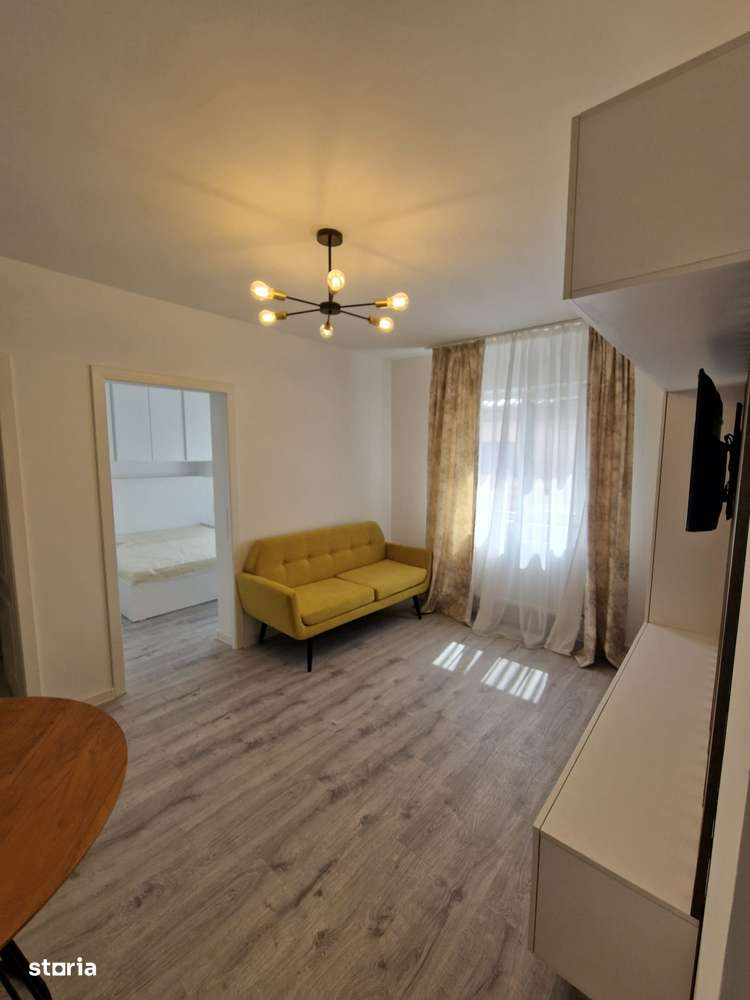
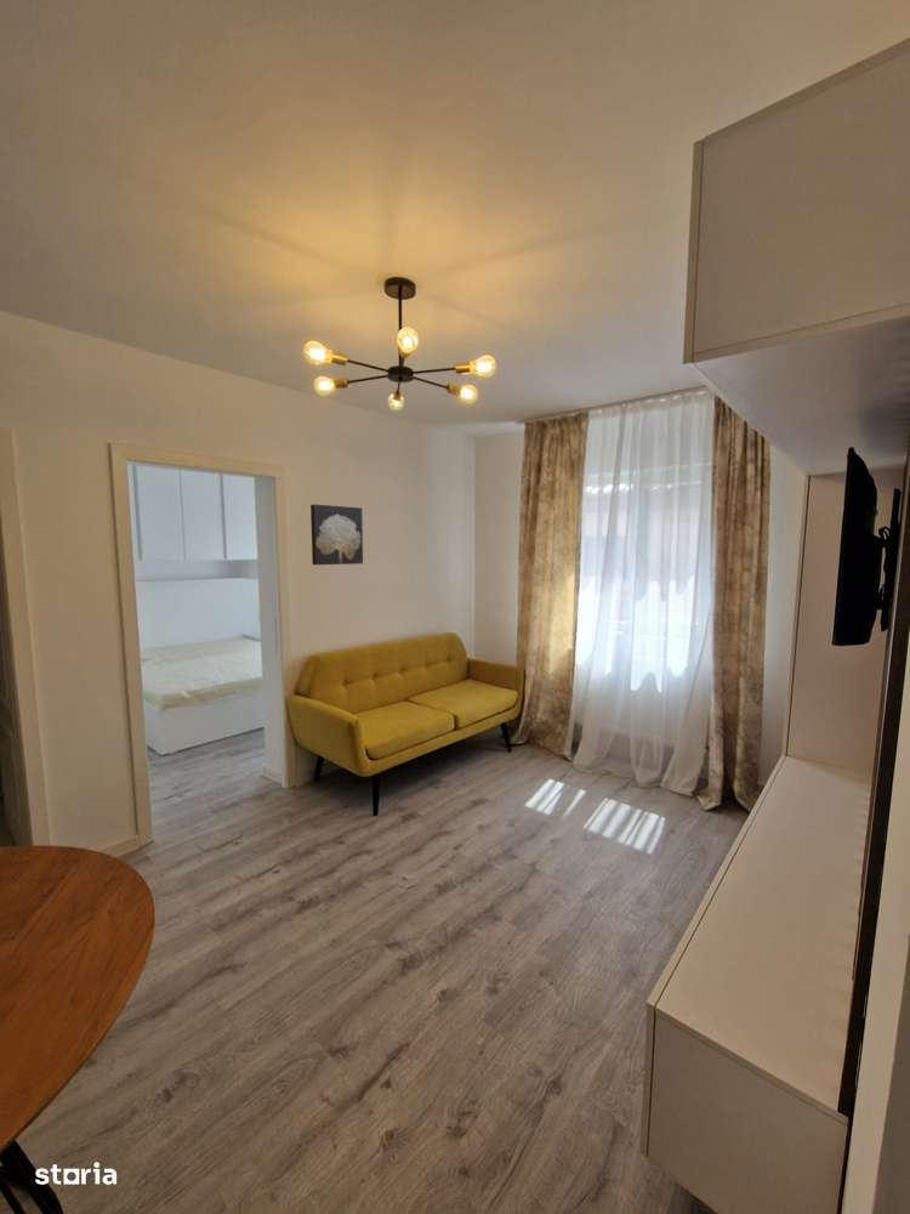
+ wall art (337, 535)
